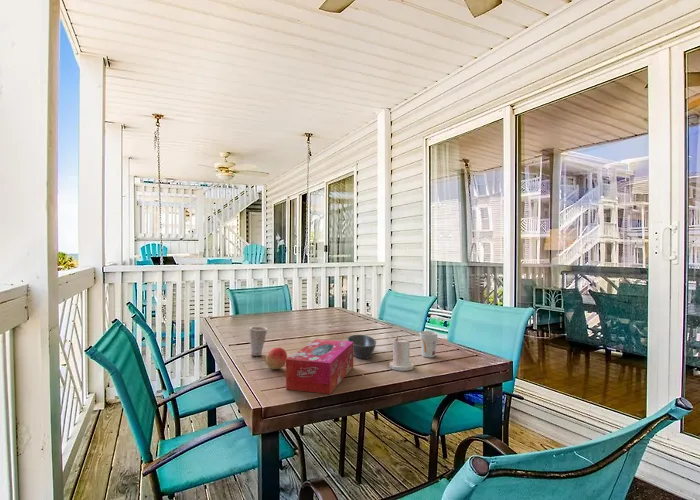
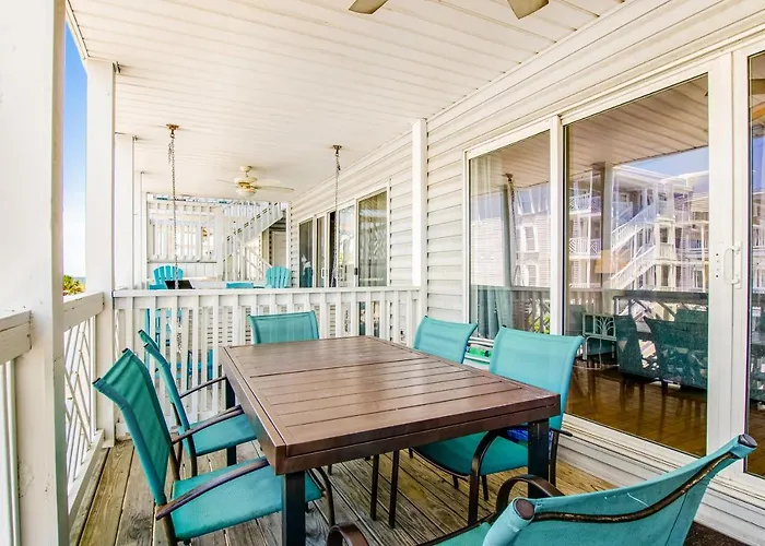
- fruit (276, 358)
- cup (428, 344)
- bowl (361, 347)
- cup (258, 341)
- tissue box (322, 363)
- candle (401, 351)
